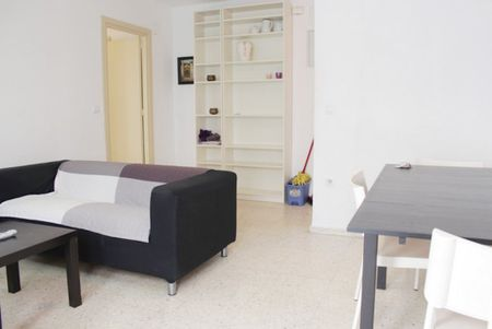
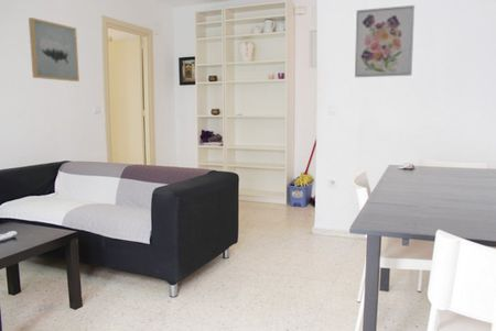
+ wall art (384, 42)
+ wall art (55, 52)
